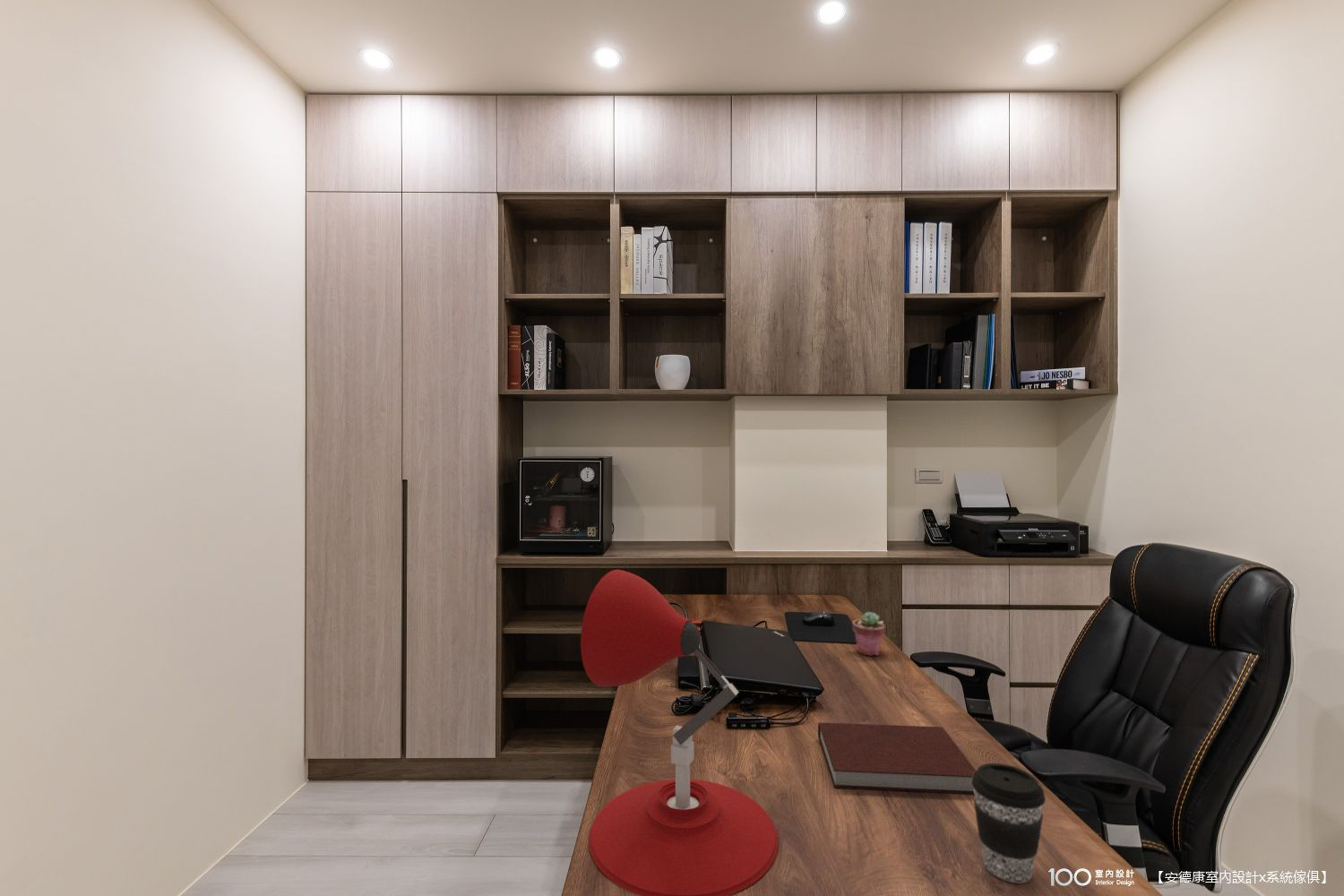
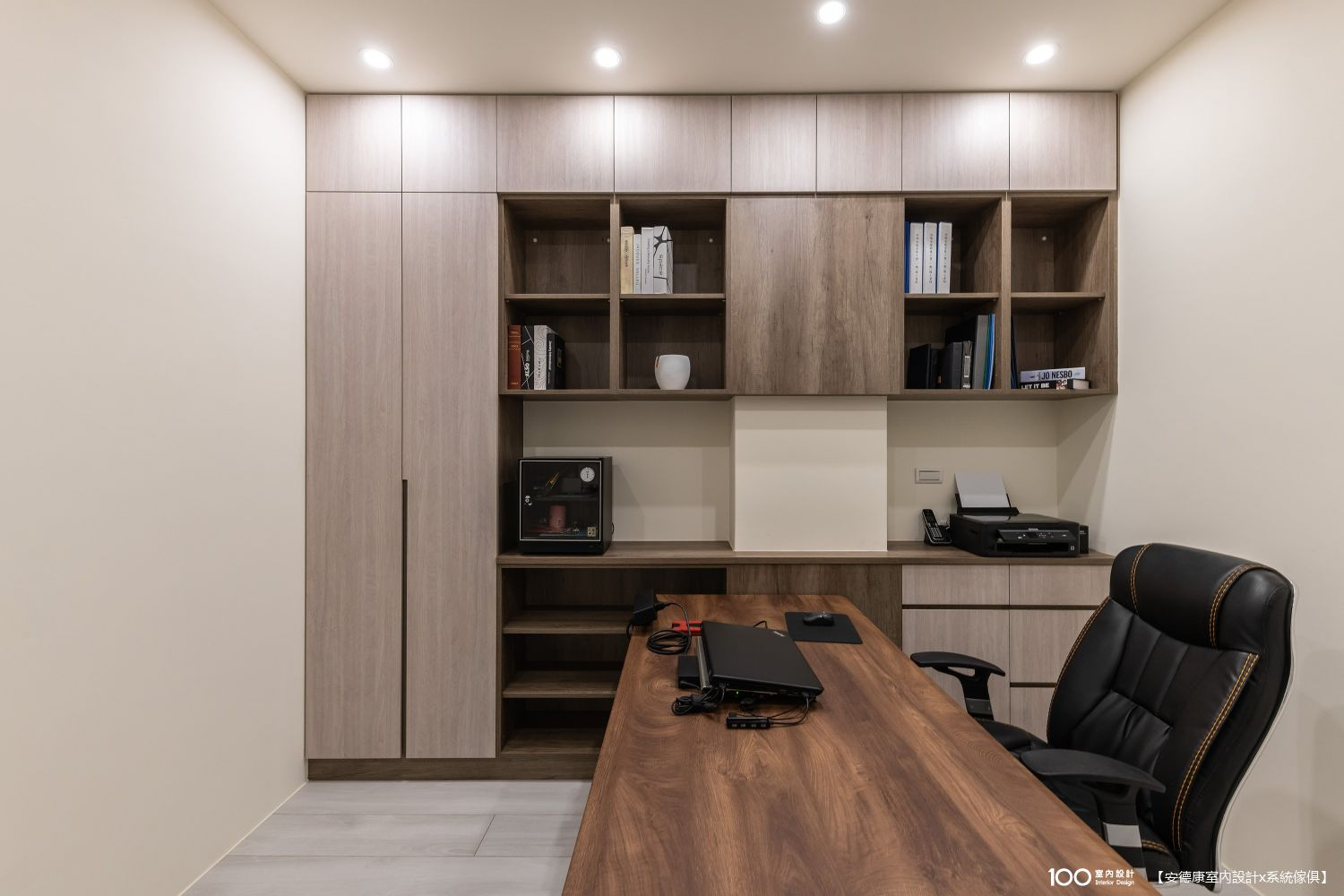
- potted succulent (868, 632)
- desk lamp (694, 716)
- coffee cup (1007, 823)
- notebook (892, 754)
